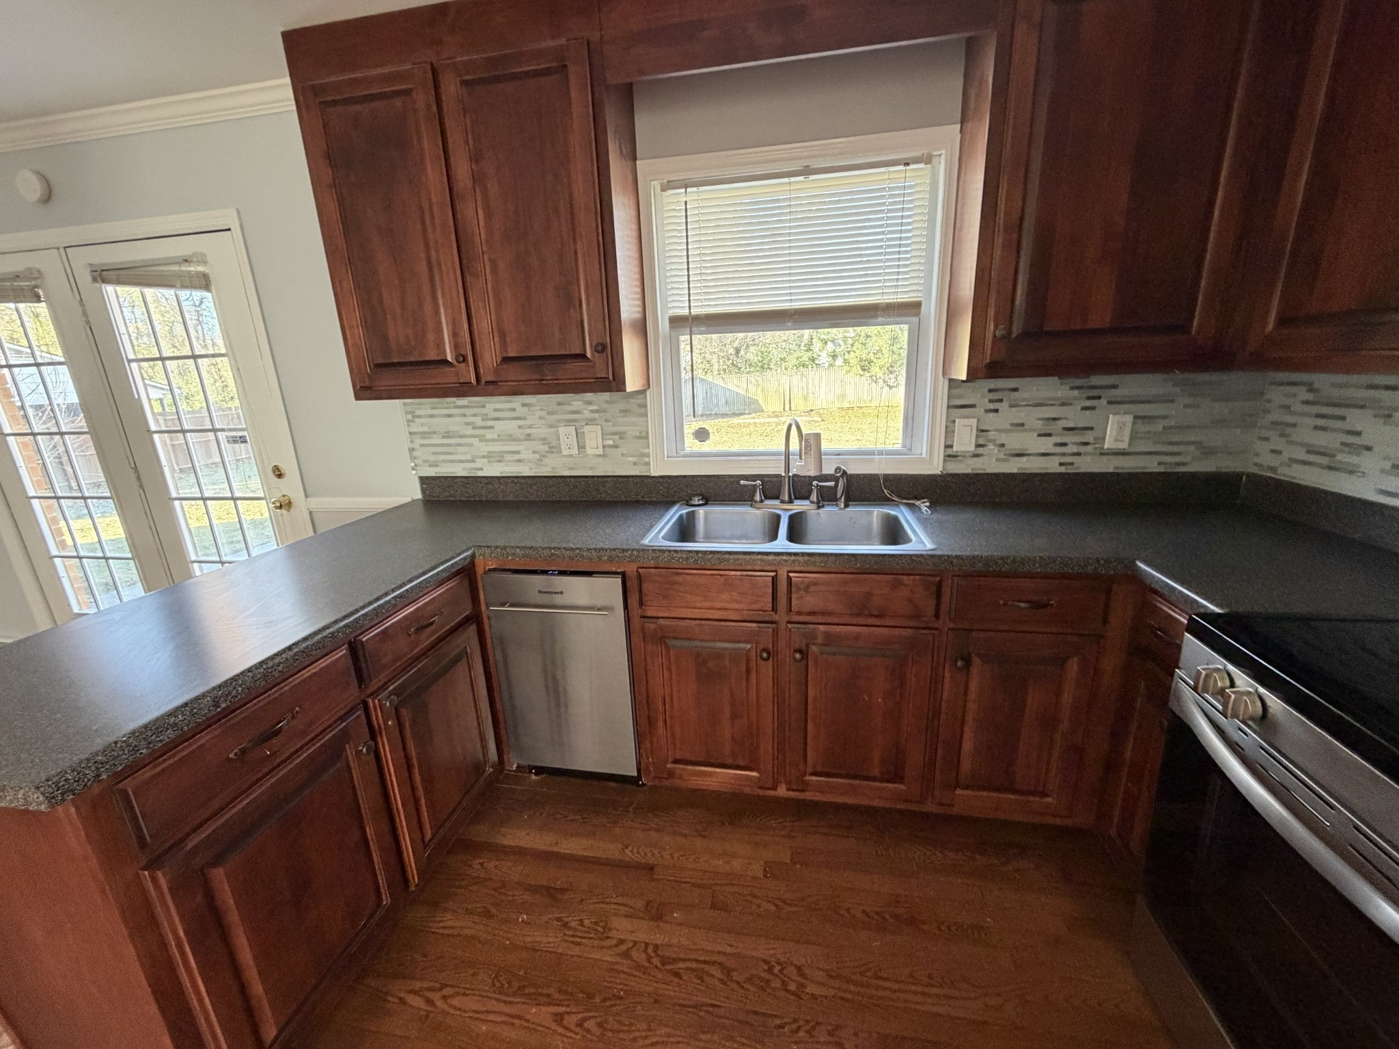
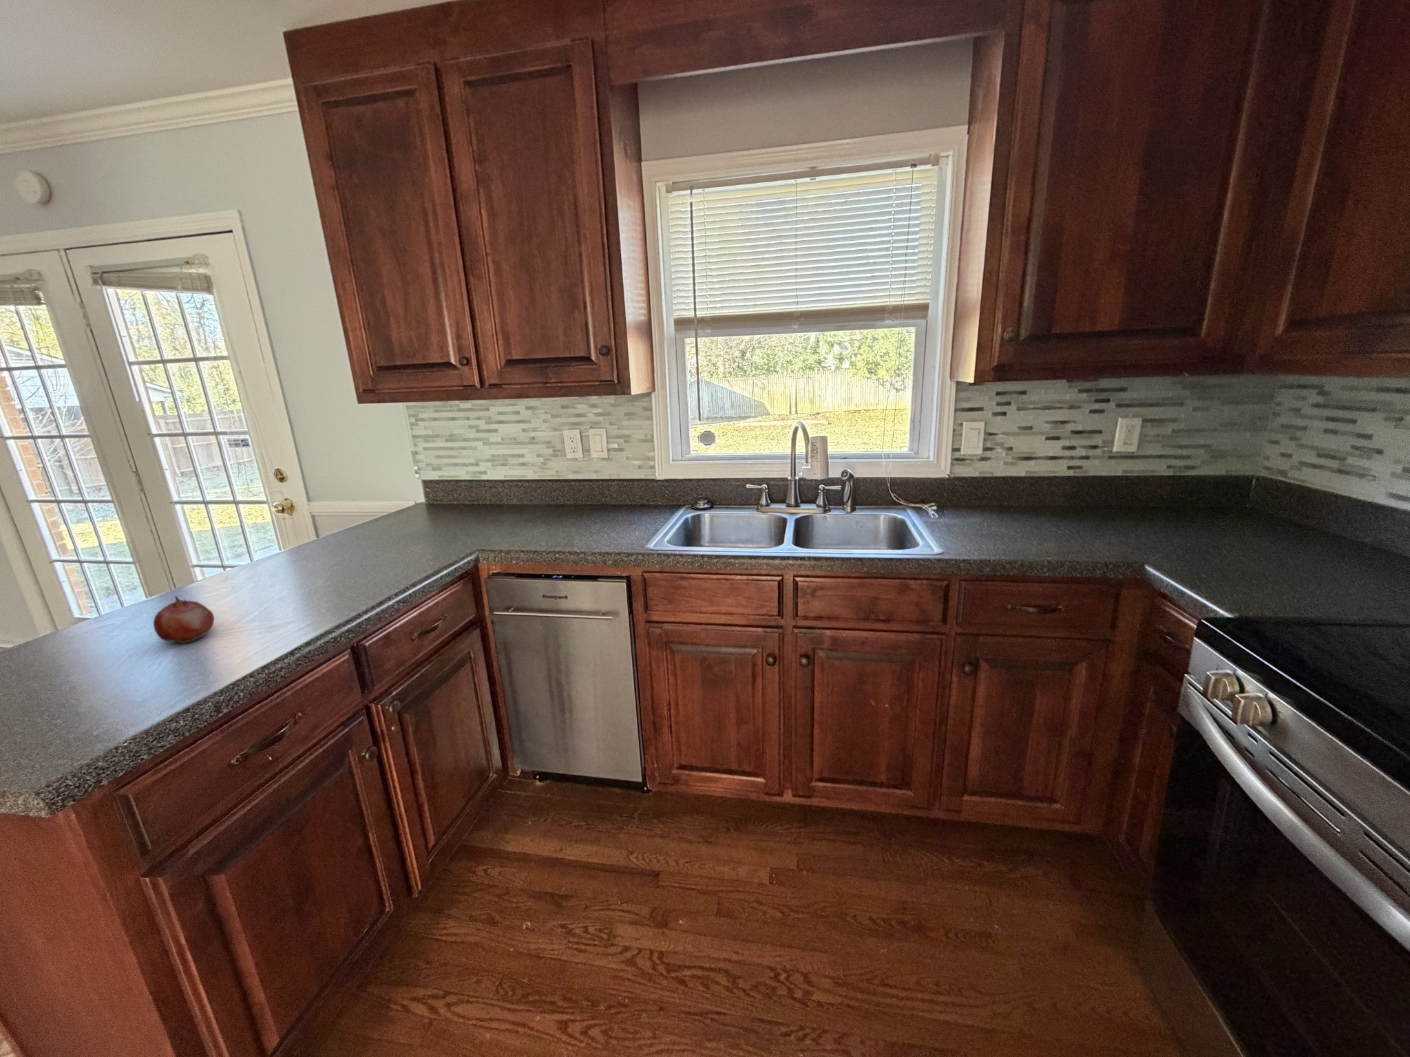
+ fruit (182, 617)
